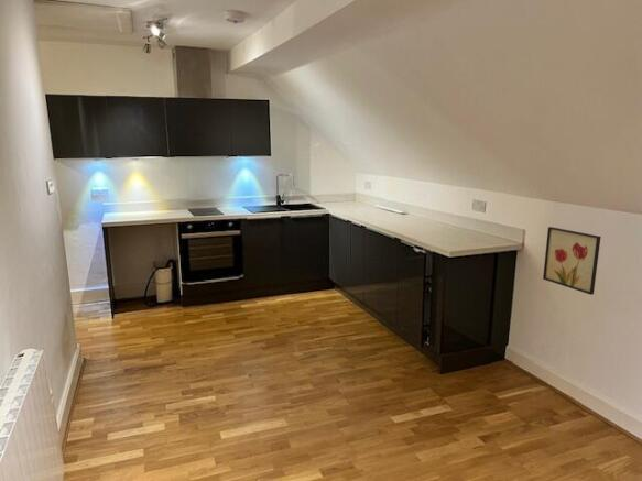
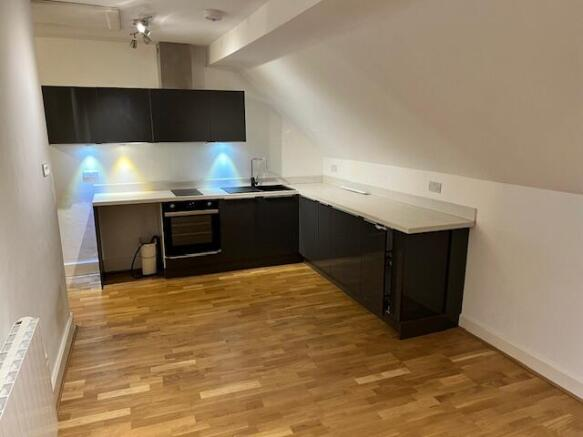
- wall art (570, 259)
